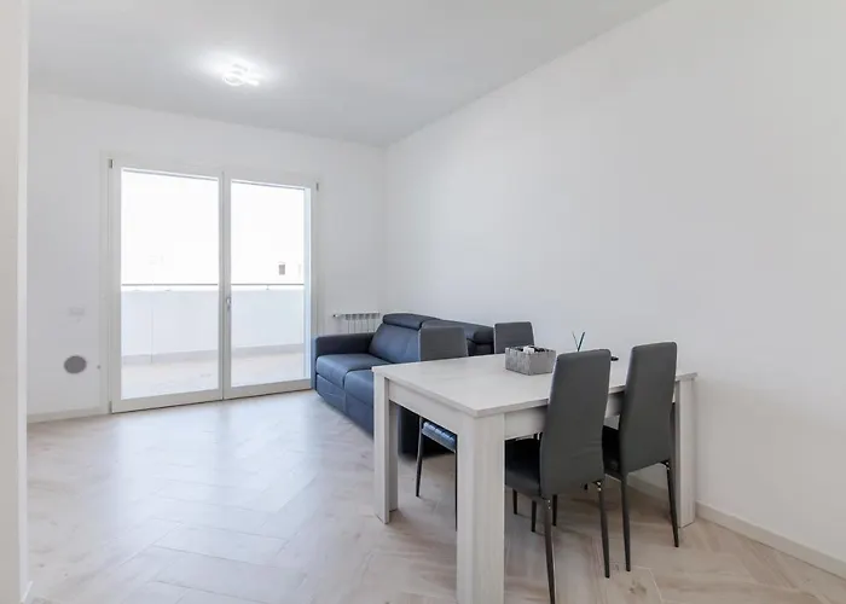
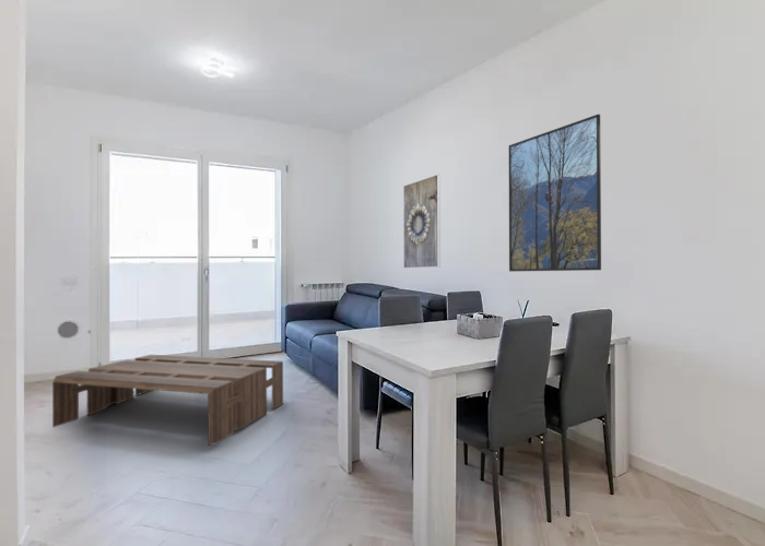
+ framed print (421, 224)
+ coffee table (177, 390)
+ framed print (550, 201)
